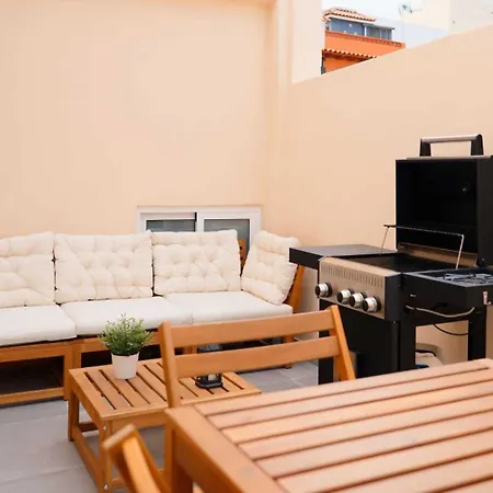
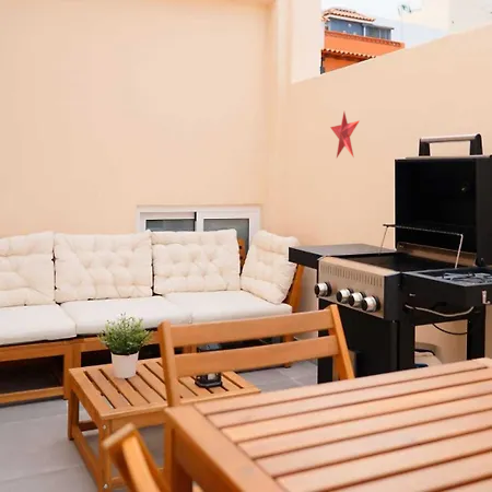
+ decorative star (343, 134)
